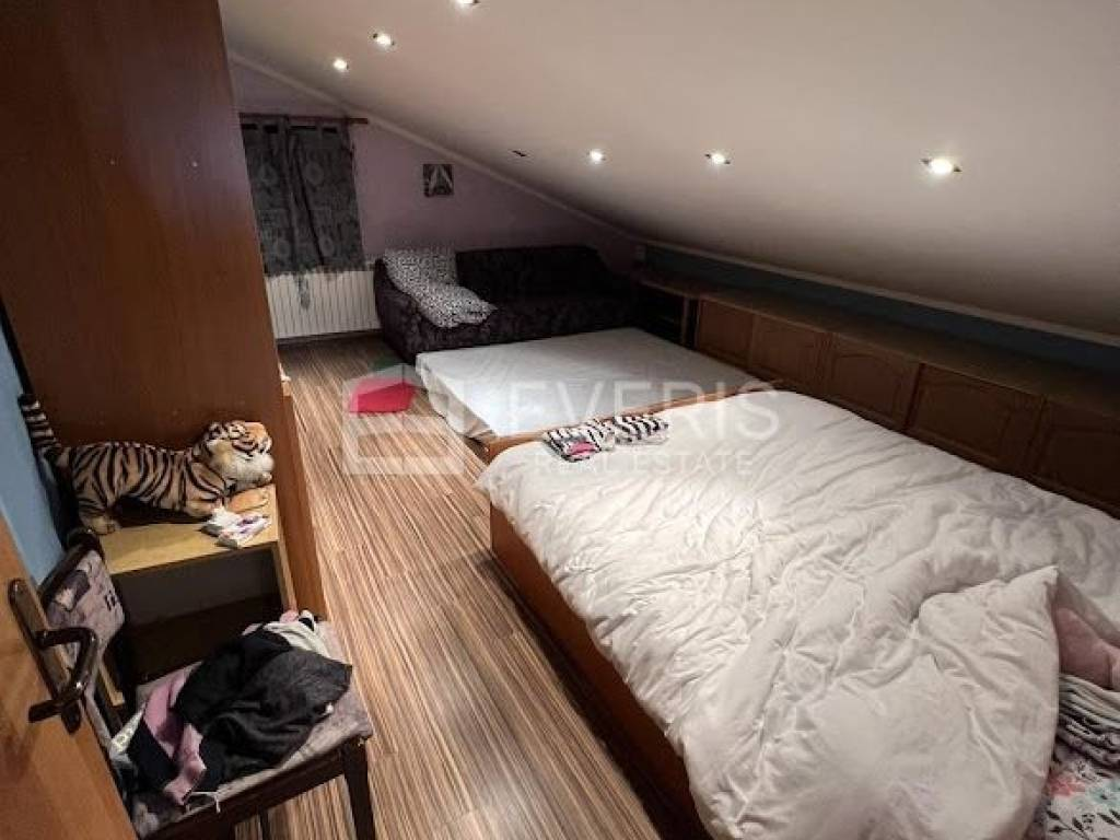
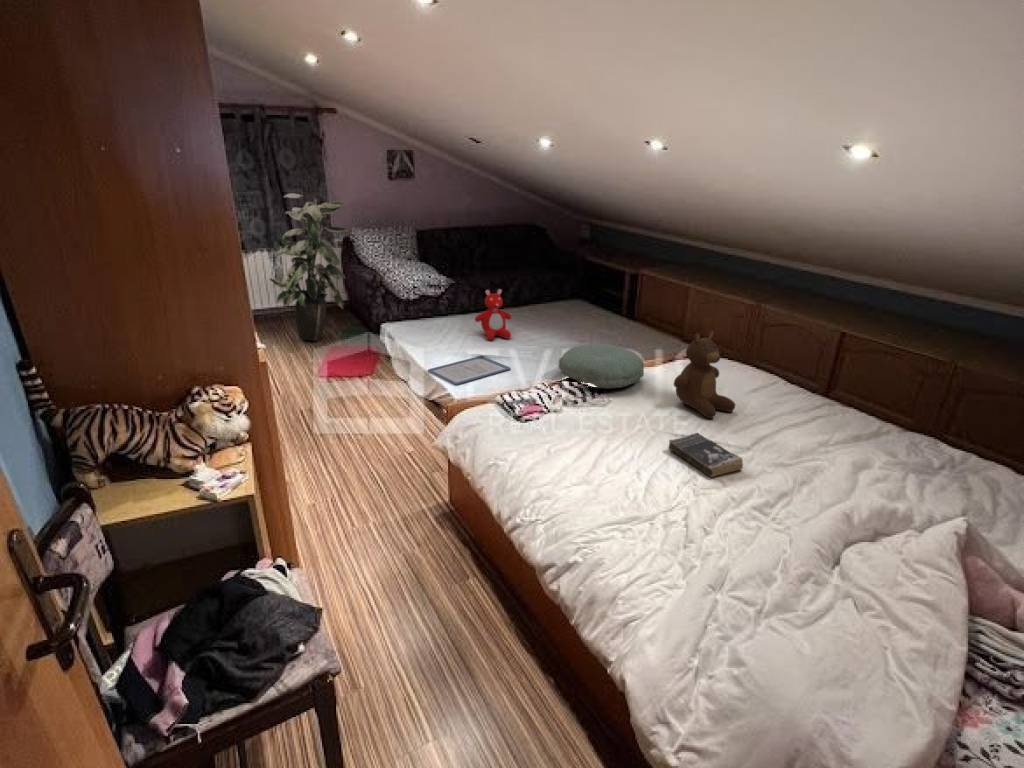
+ book (705, 454)
+ pillow (602, 364)
+ indoor plant (310, 269)
+ teddy bear (708, 372)
+ teddy bear (495, 313)
+ tablet (469, 369)
